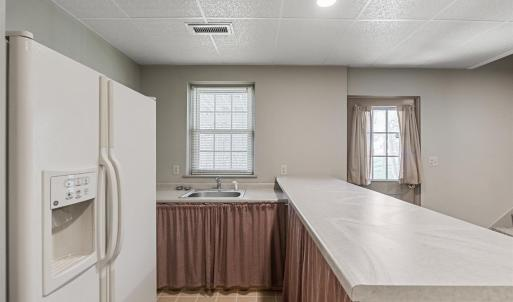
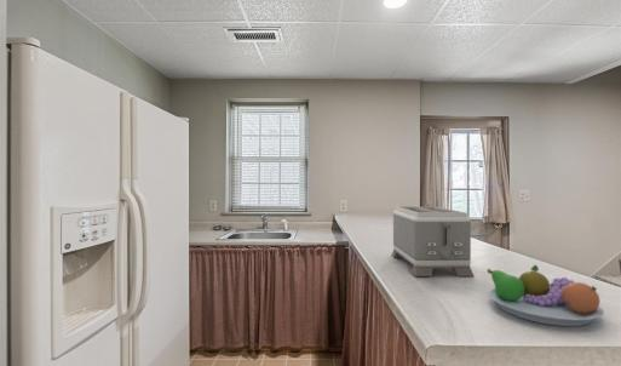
+ fruit bowl (537, 290)
+ toaster (429, 238)
